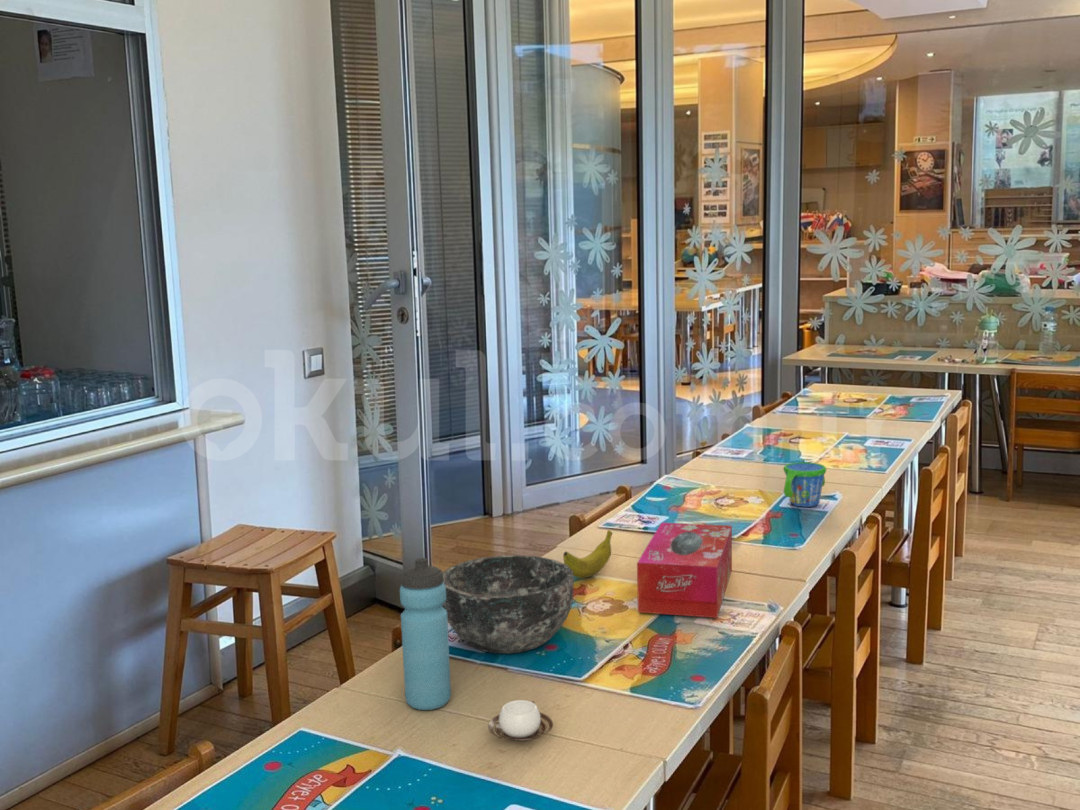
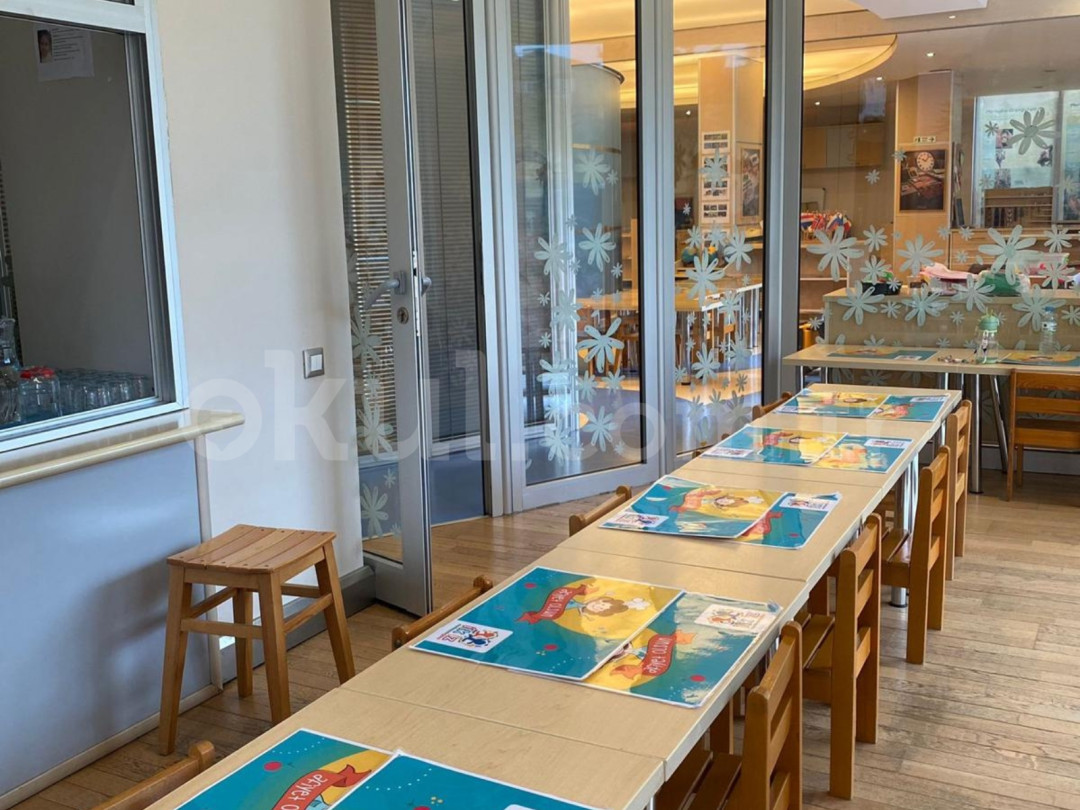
- water bottle (424, 631)
- bowl (507, 606)
- tissue box (687, 566)
- cup (519, 721)
- banana (589, 558)
- snack cup (804, 485)
